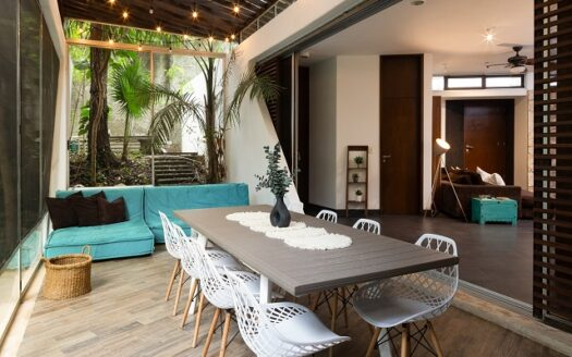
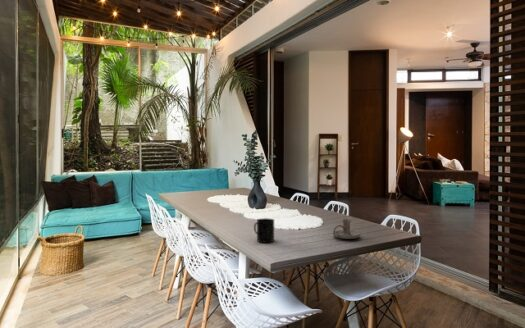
+ candle holder (344, 229)
+ mug (263, 230)
